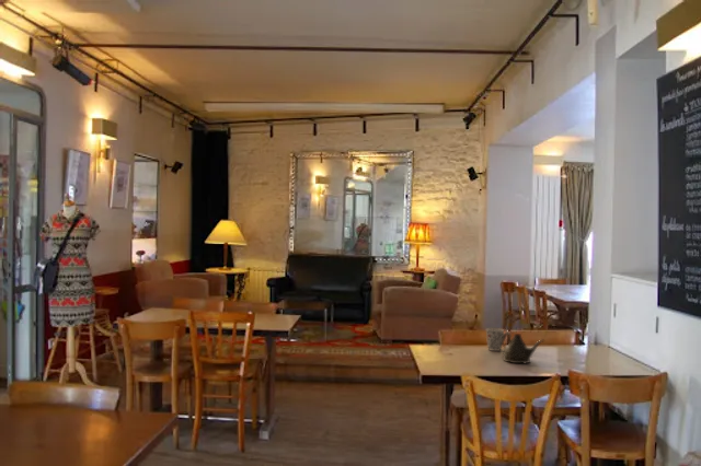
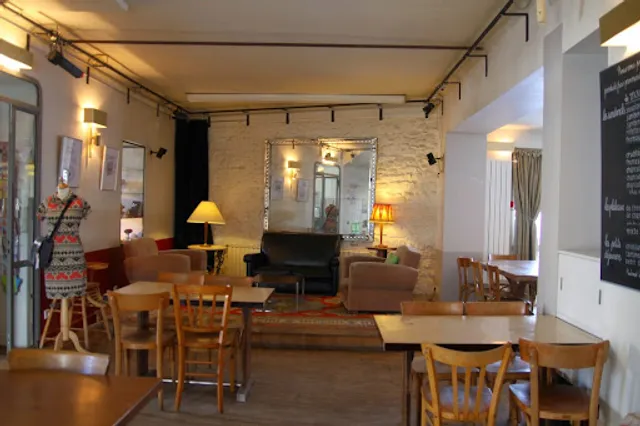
- teapot (521, 348)
- cup (494, 339)
